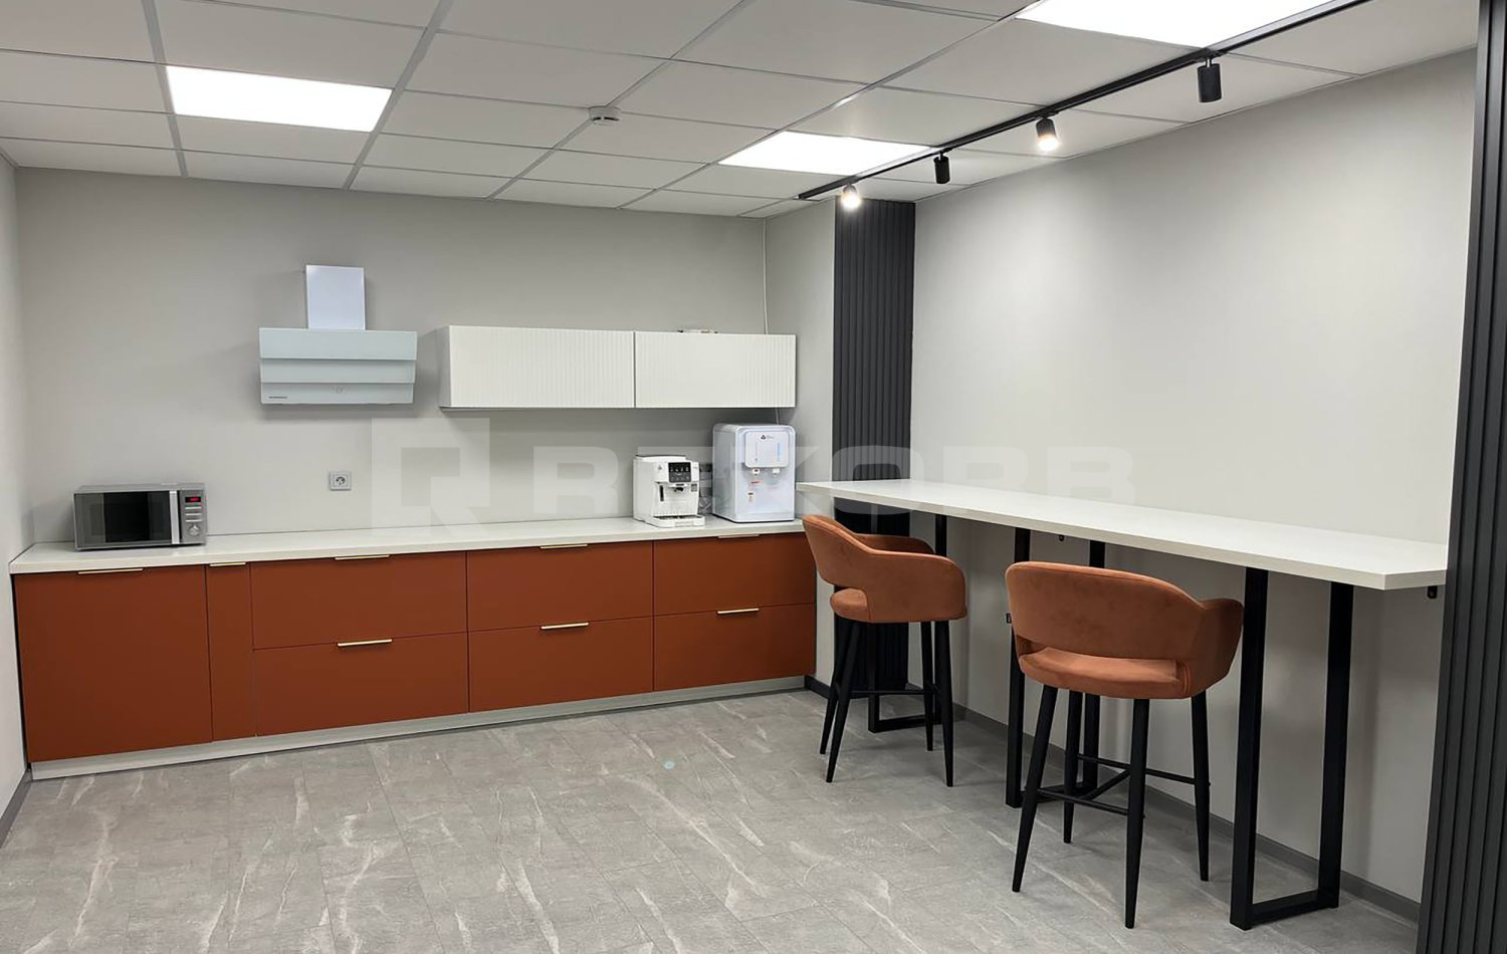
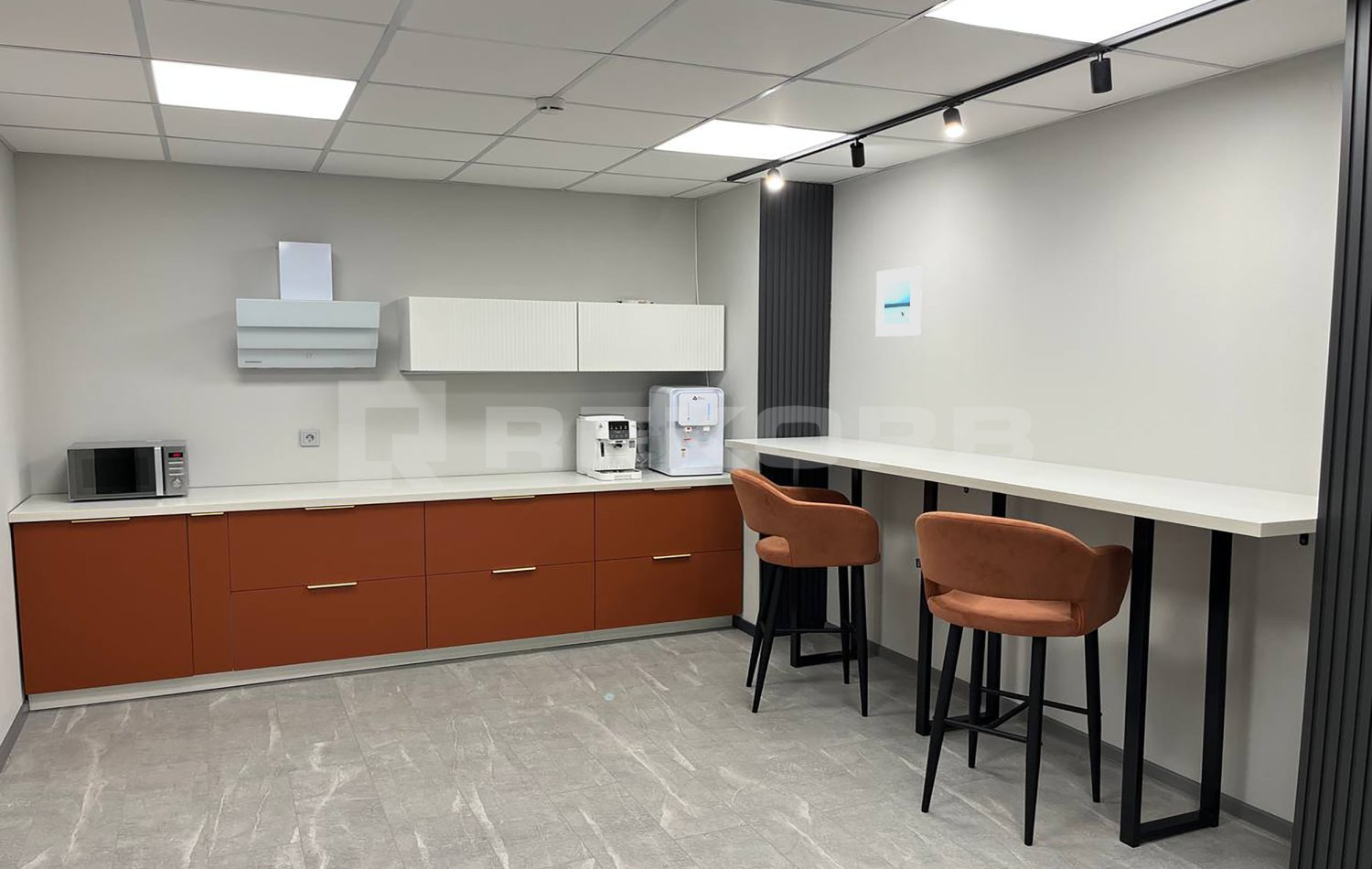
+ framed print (897, 302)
